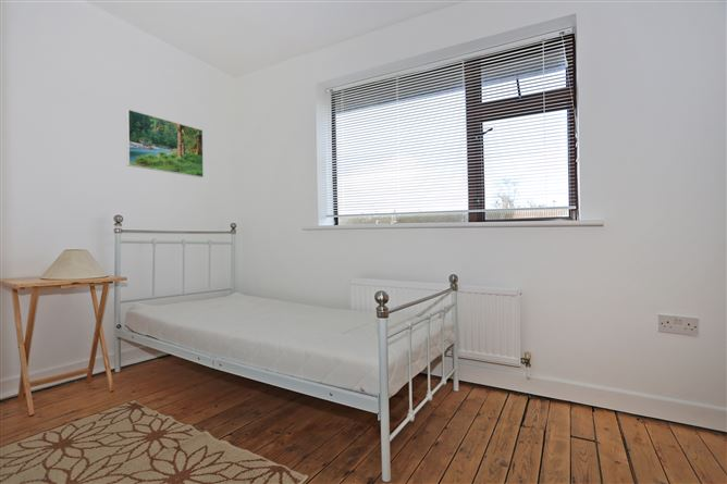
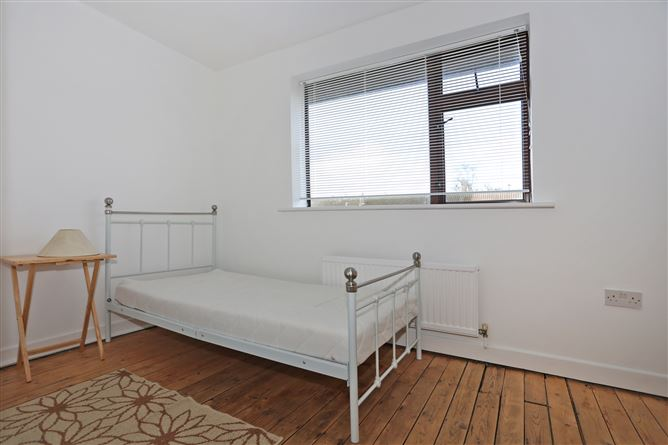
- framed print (168, 146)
